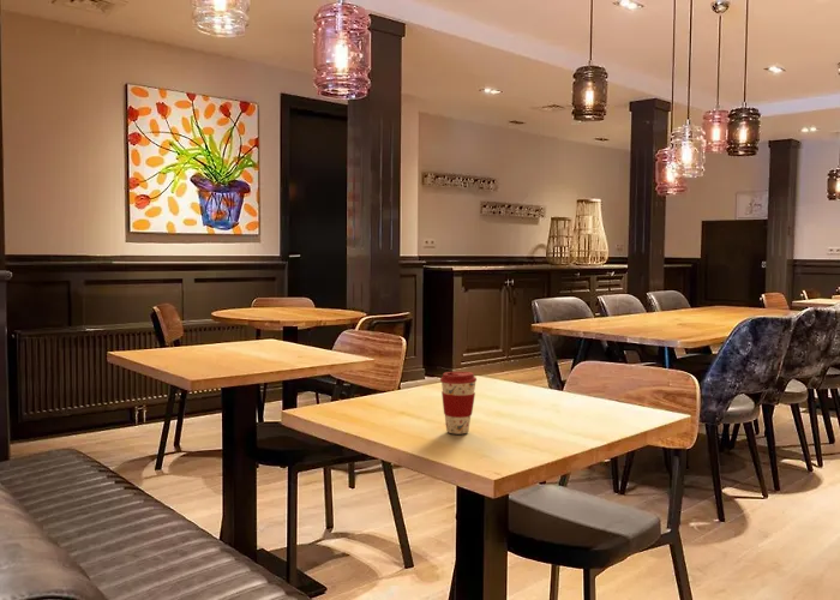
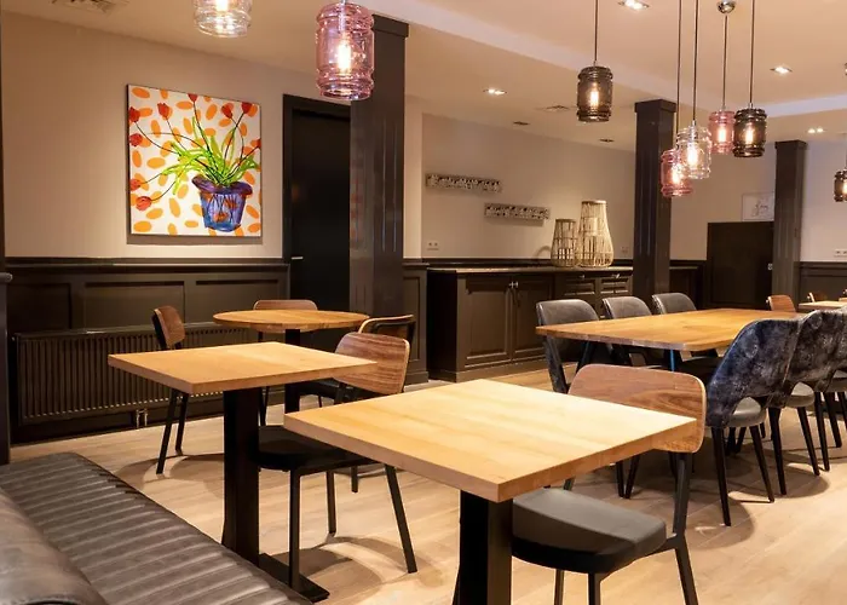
- coffee cup (457, 402)
